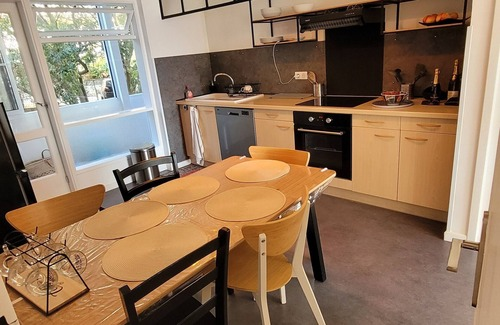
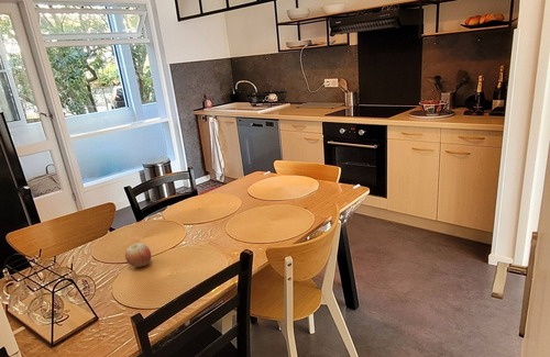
+ apple (138, 255)
